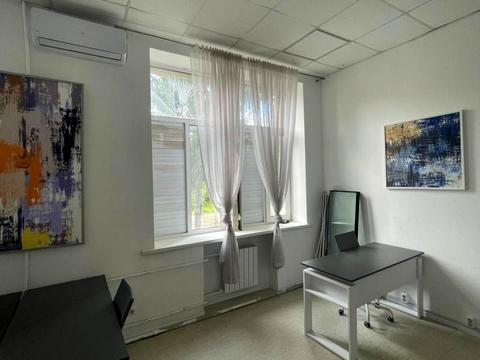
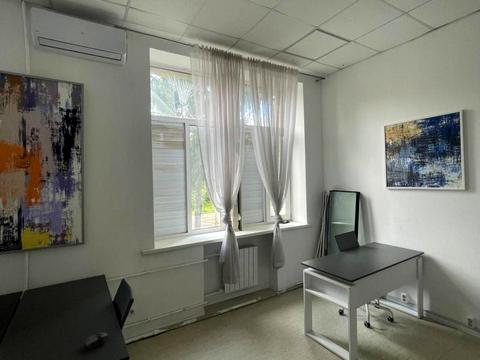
+ computer mouse (92, 341)
